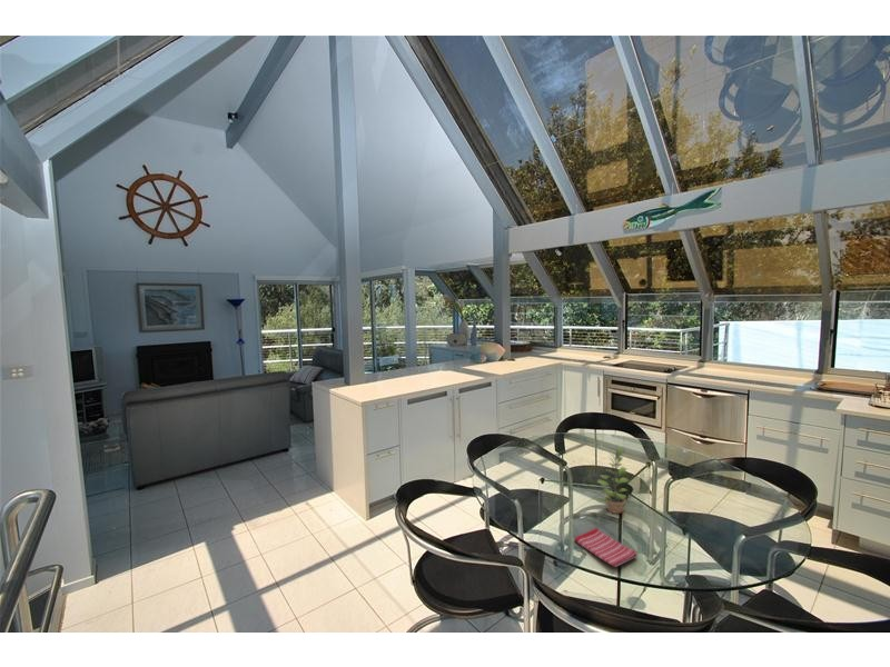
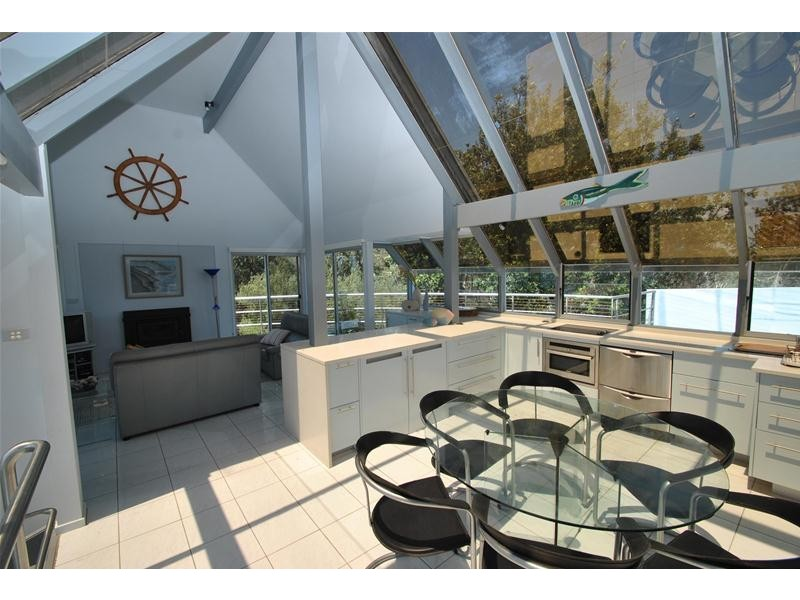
- dish towel (604, 546)
- plant (612, 479)
